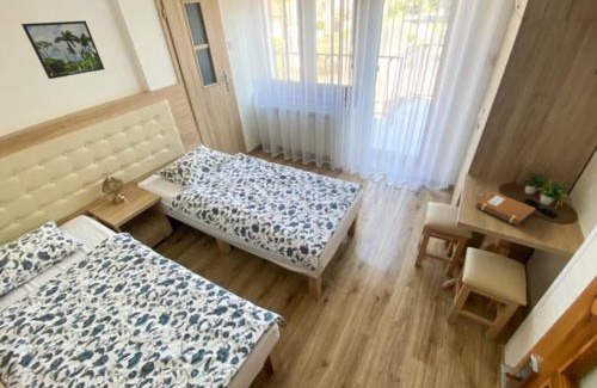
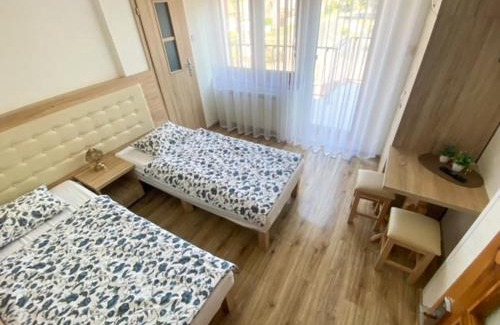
- notebook (503, 207)
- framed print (67, 49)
